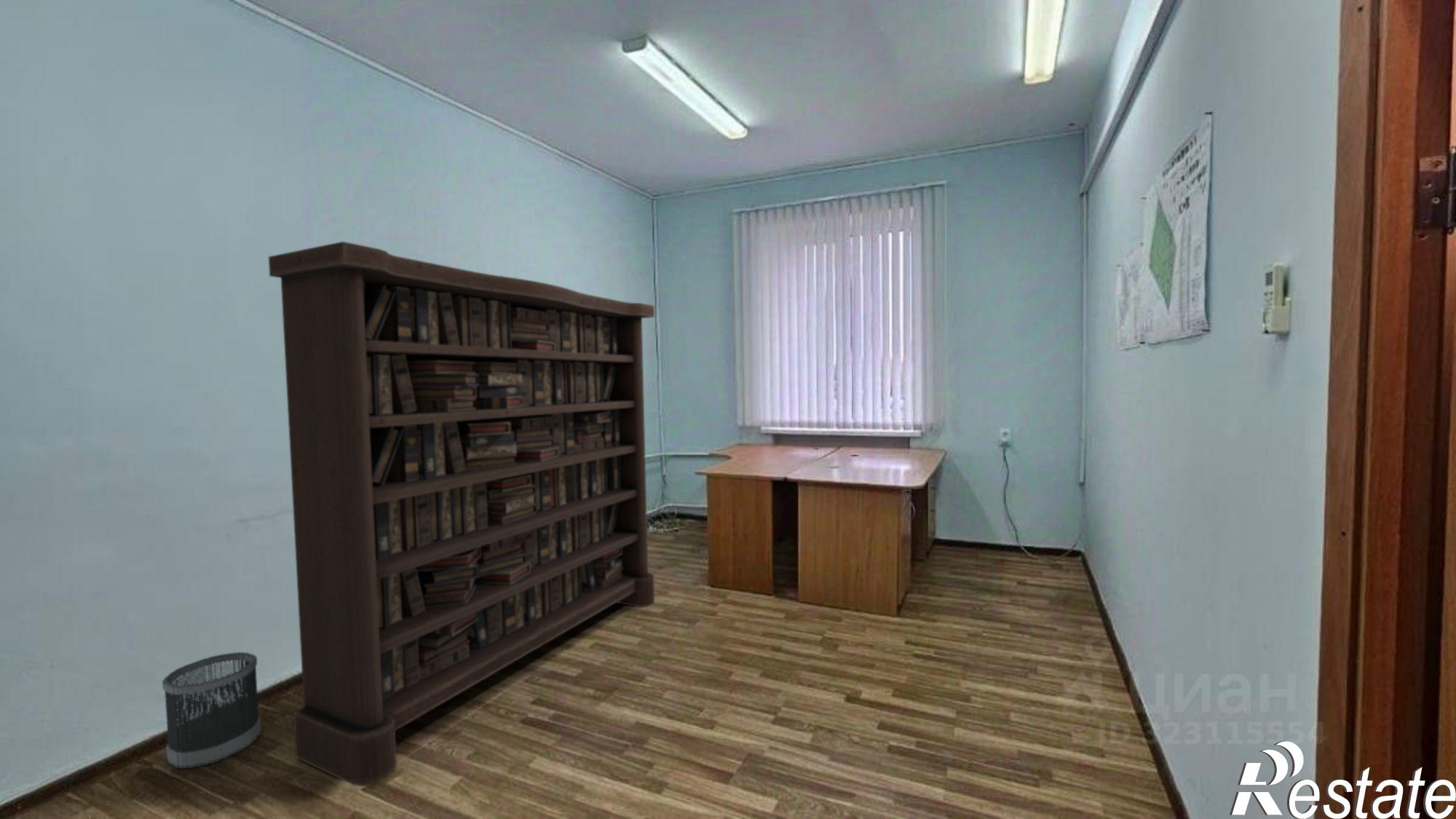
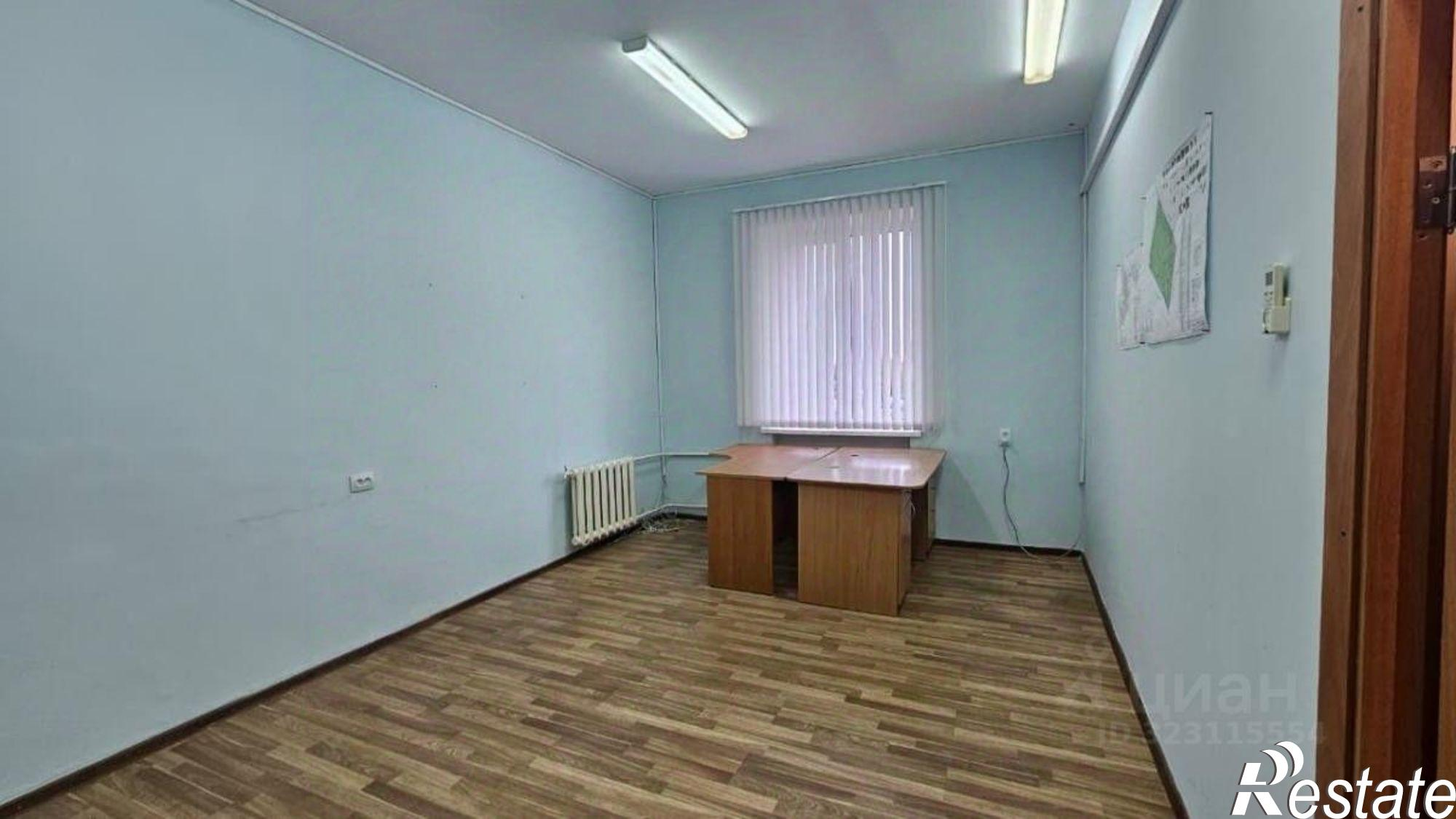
- bookcase (518, 476)
- wastebasket (213, 707)
